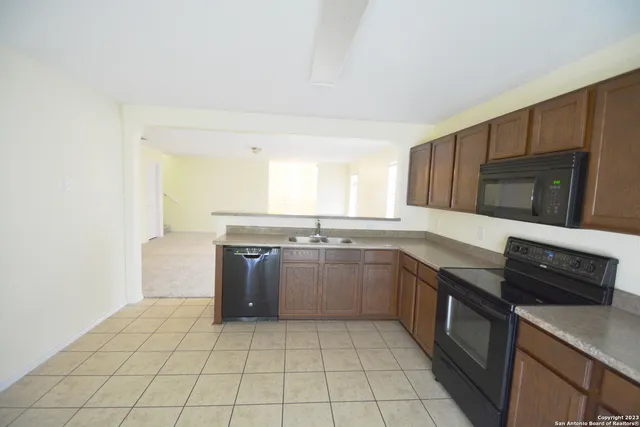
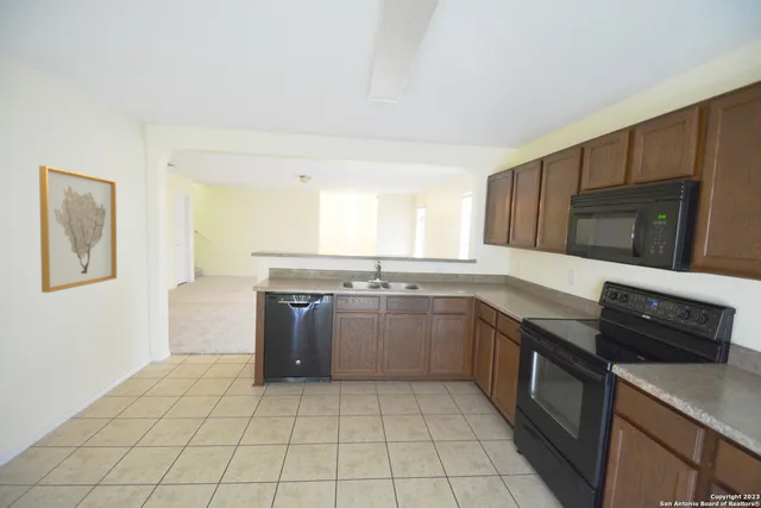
+ wall art (83, 230)
